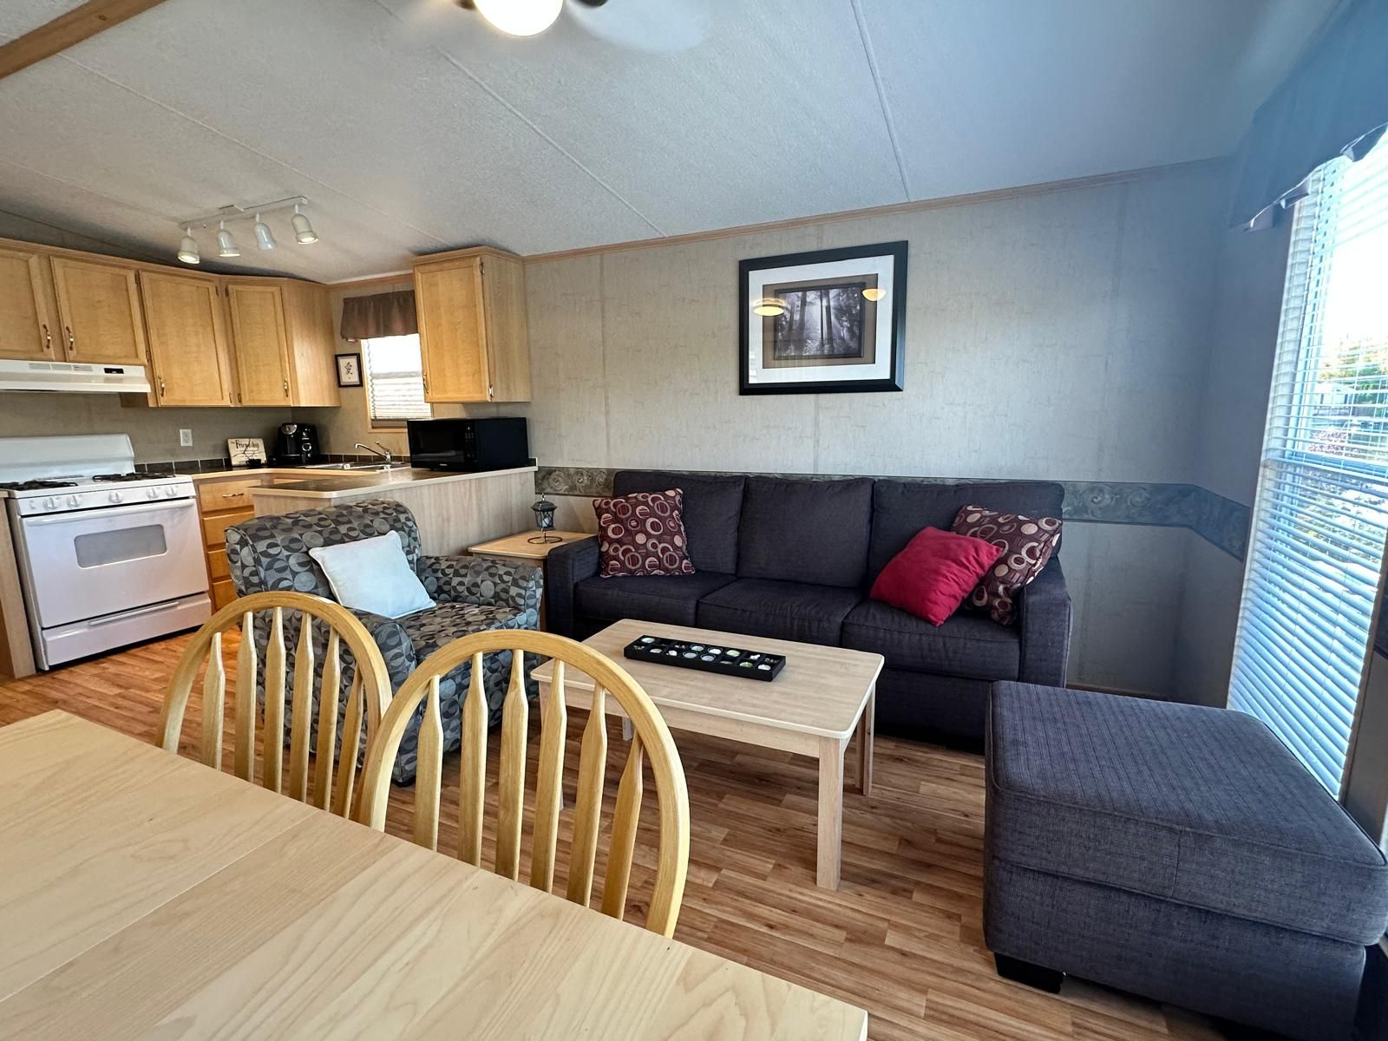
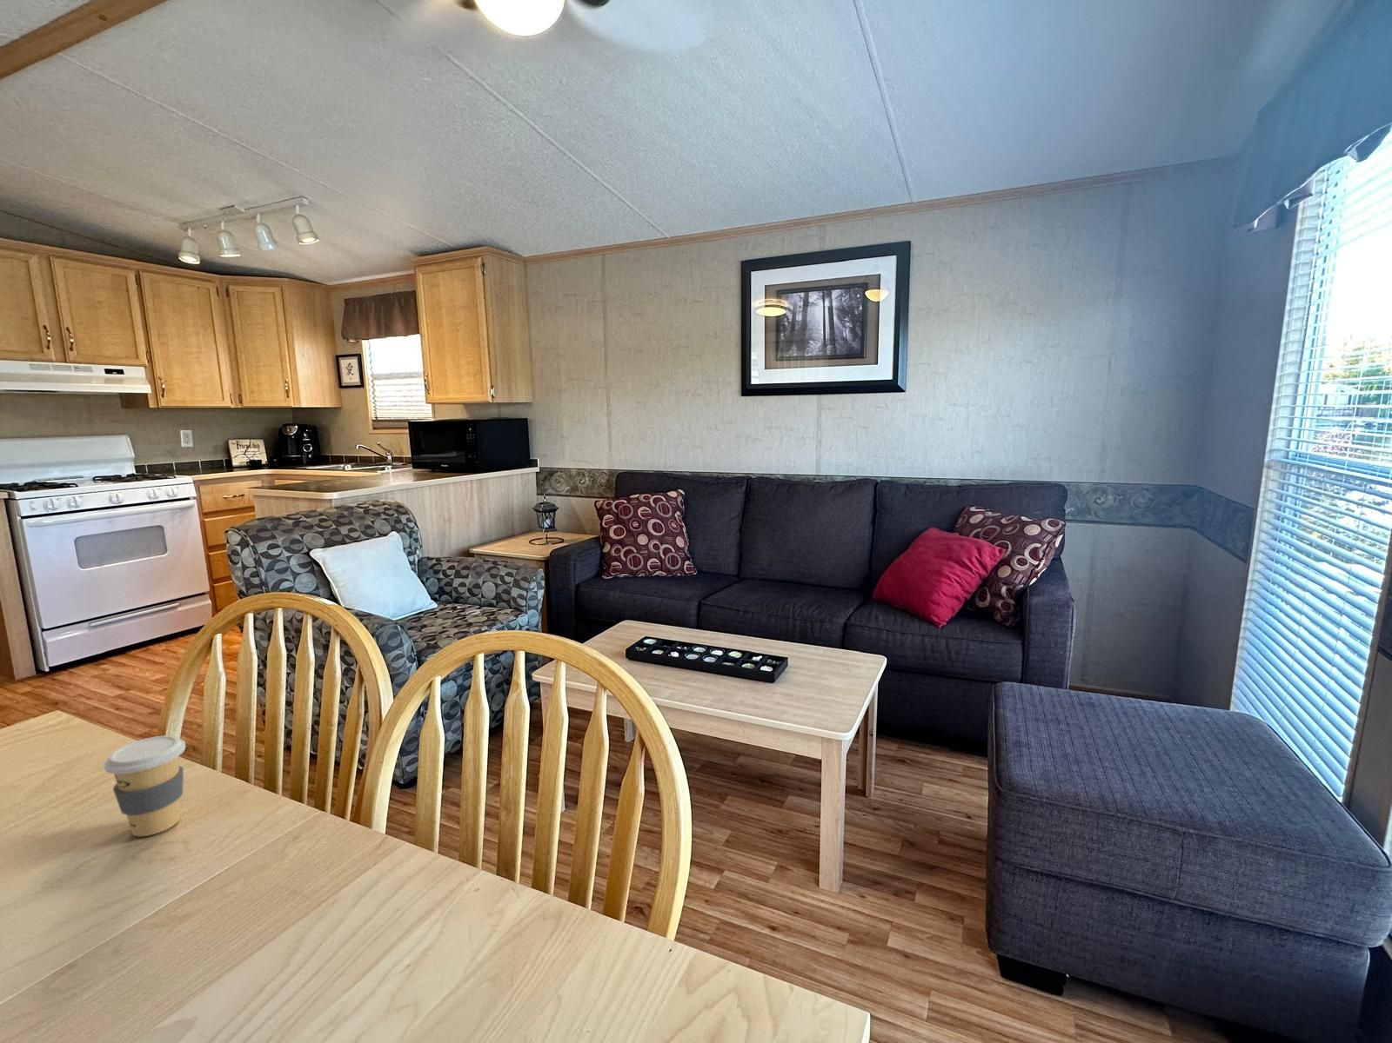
+ coffee cup (150, 787)
